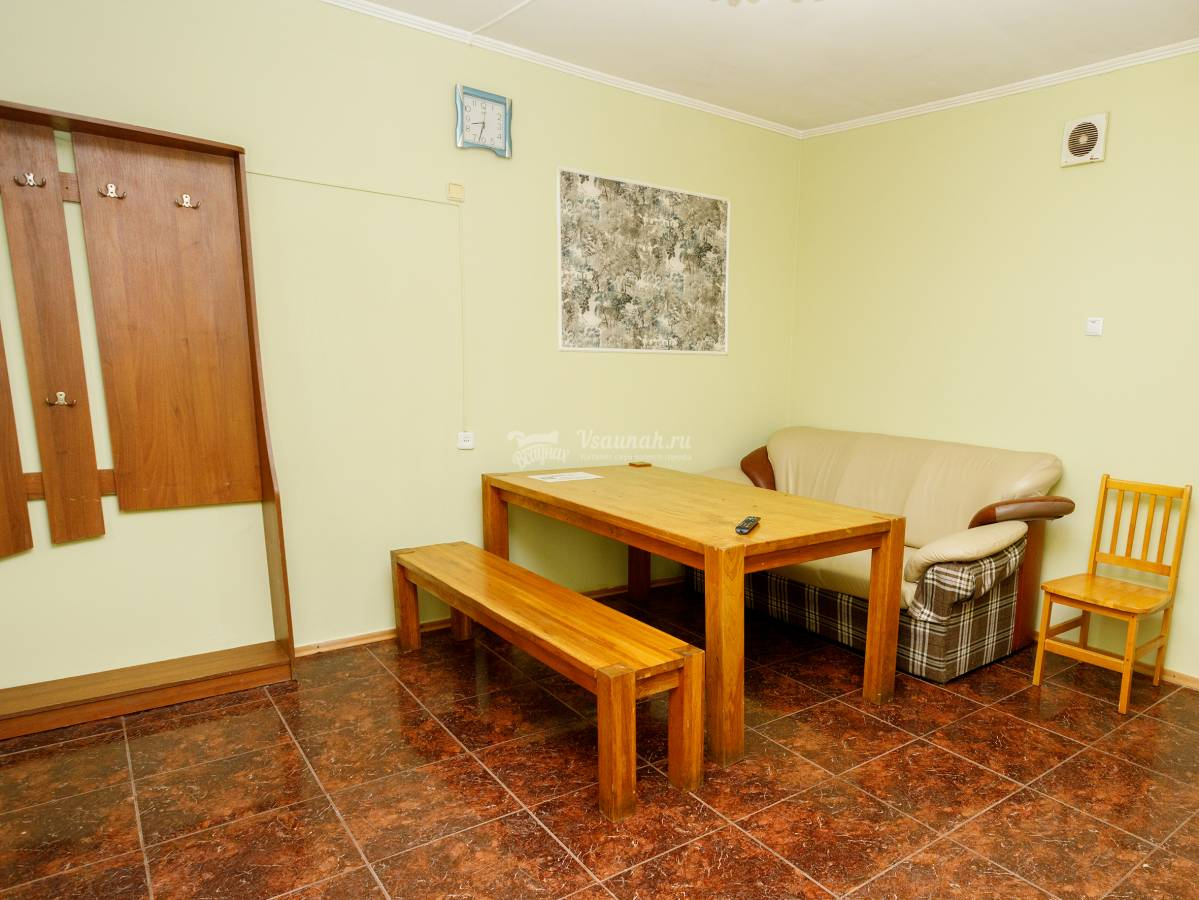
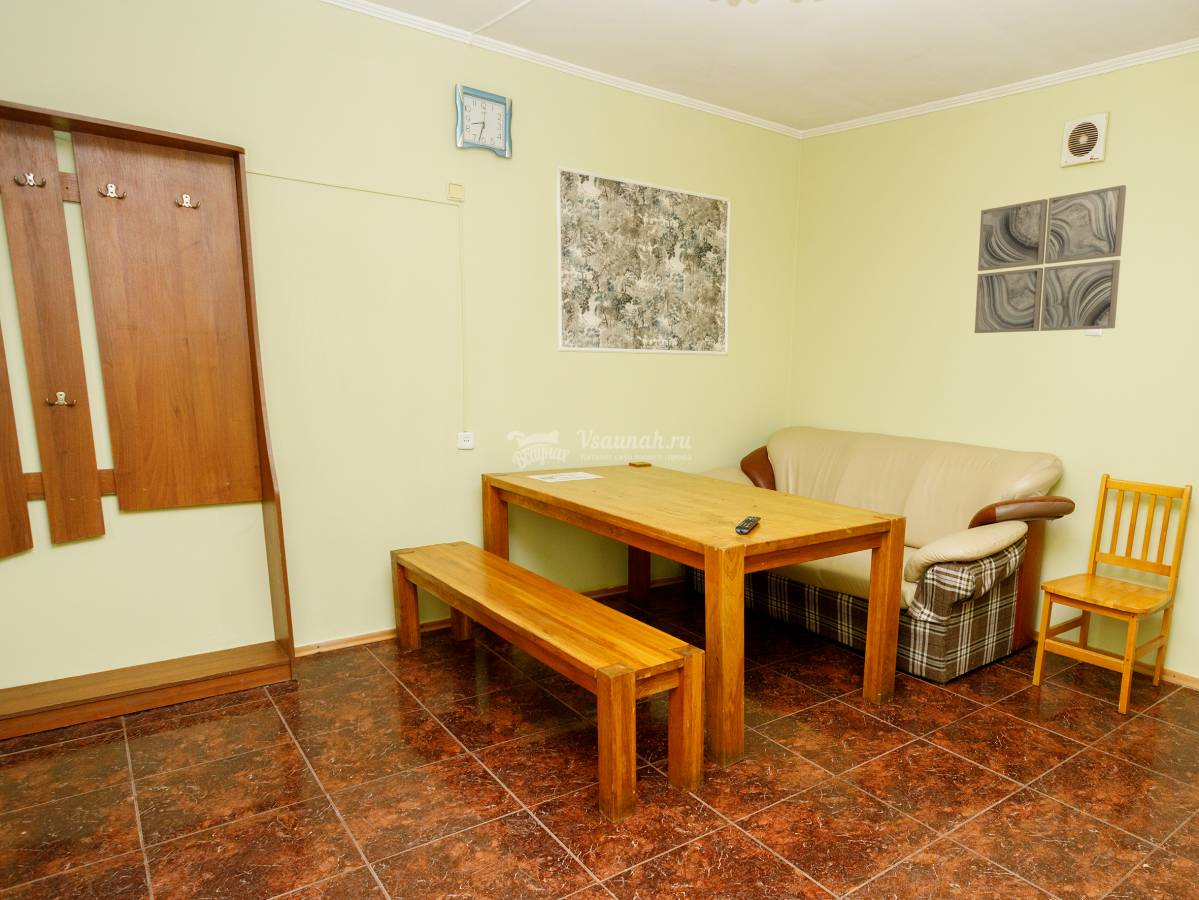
+ wall art (1044, 267)
